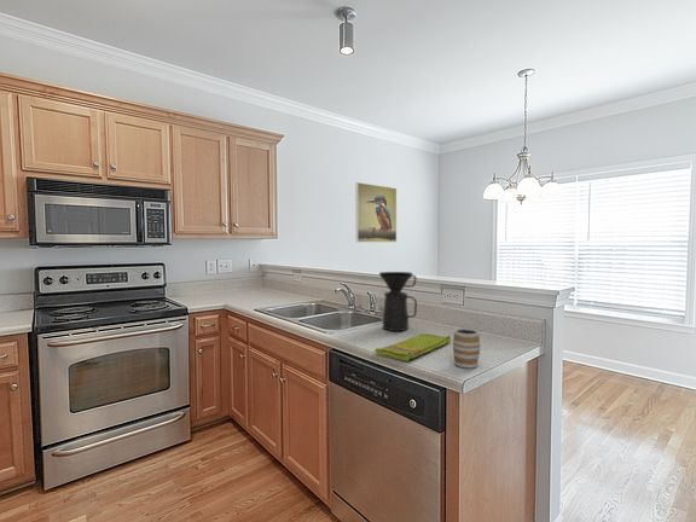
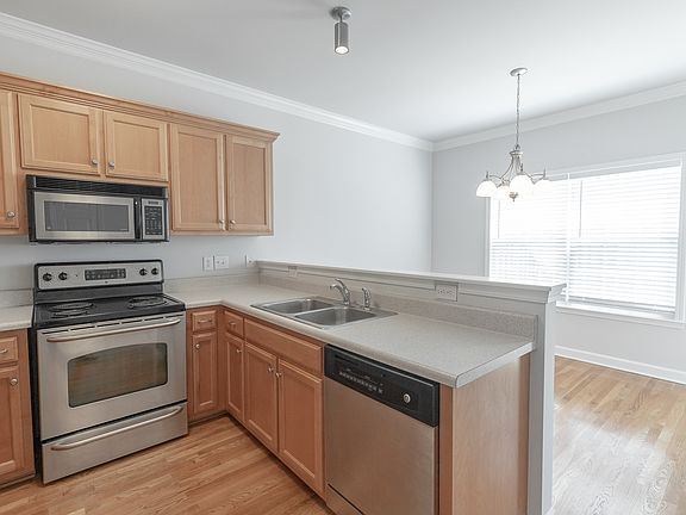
- dish towel (414, 343)
- mug (465, 346)
- coffee maker (395, 300)
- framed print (377, 214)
